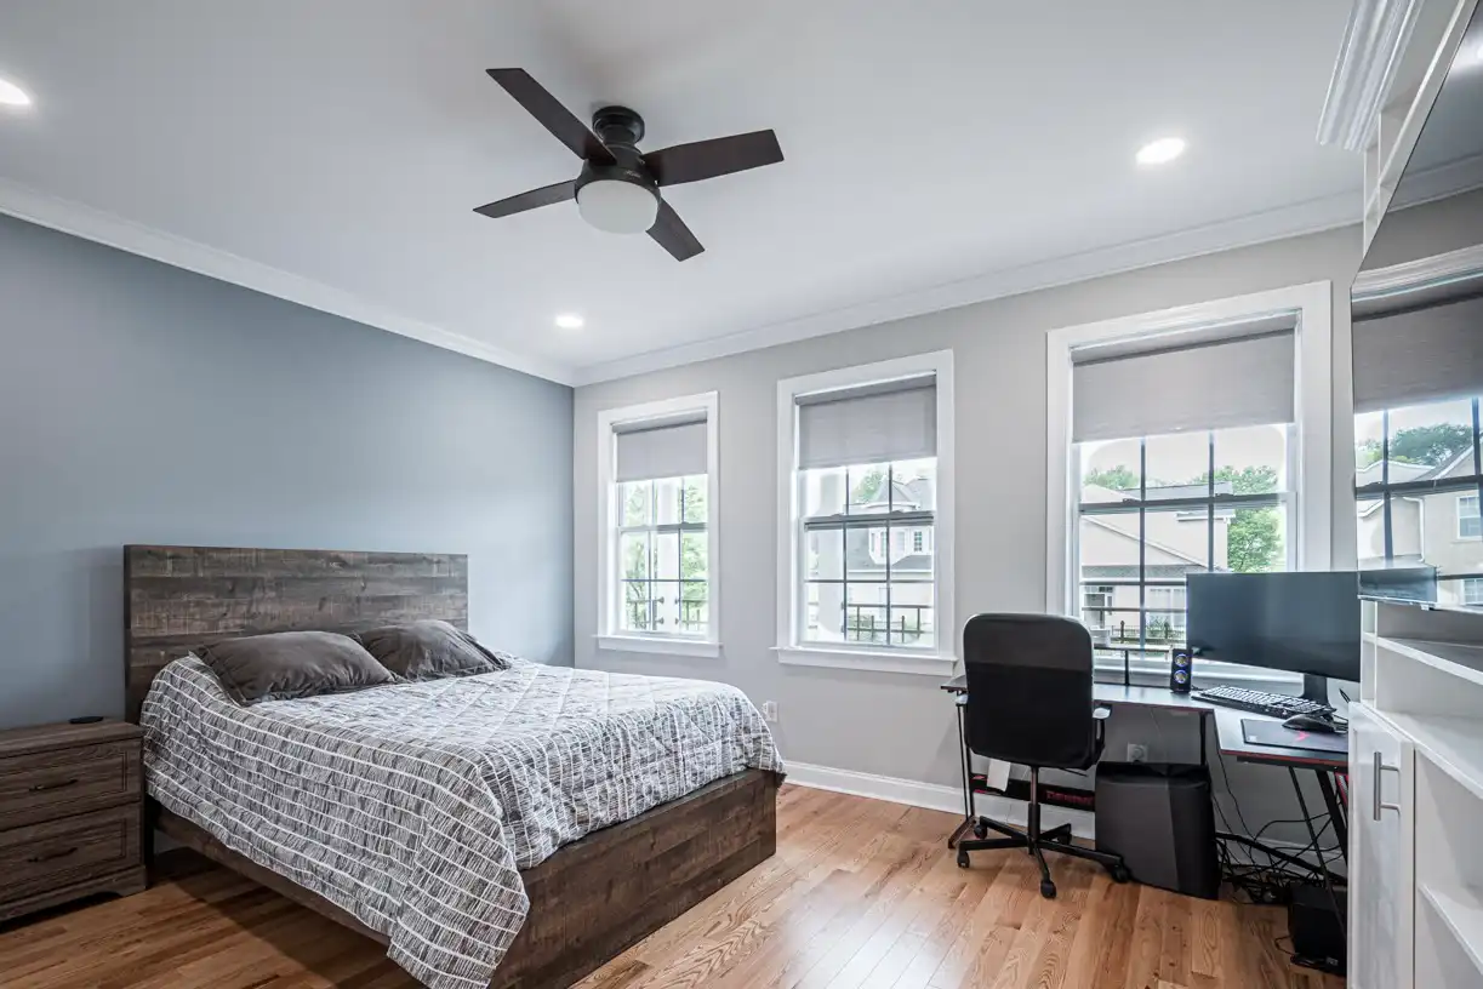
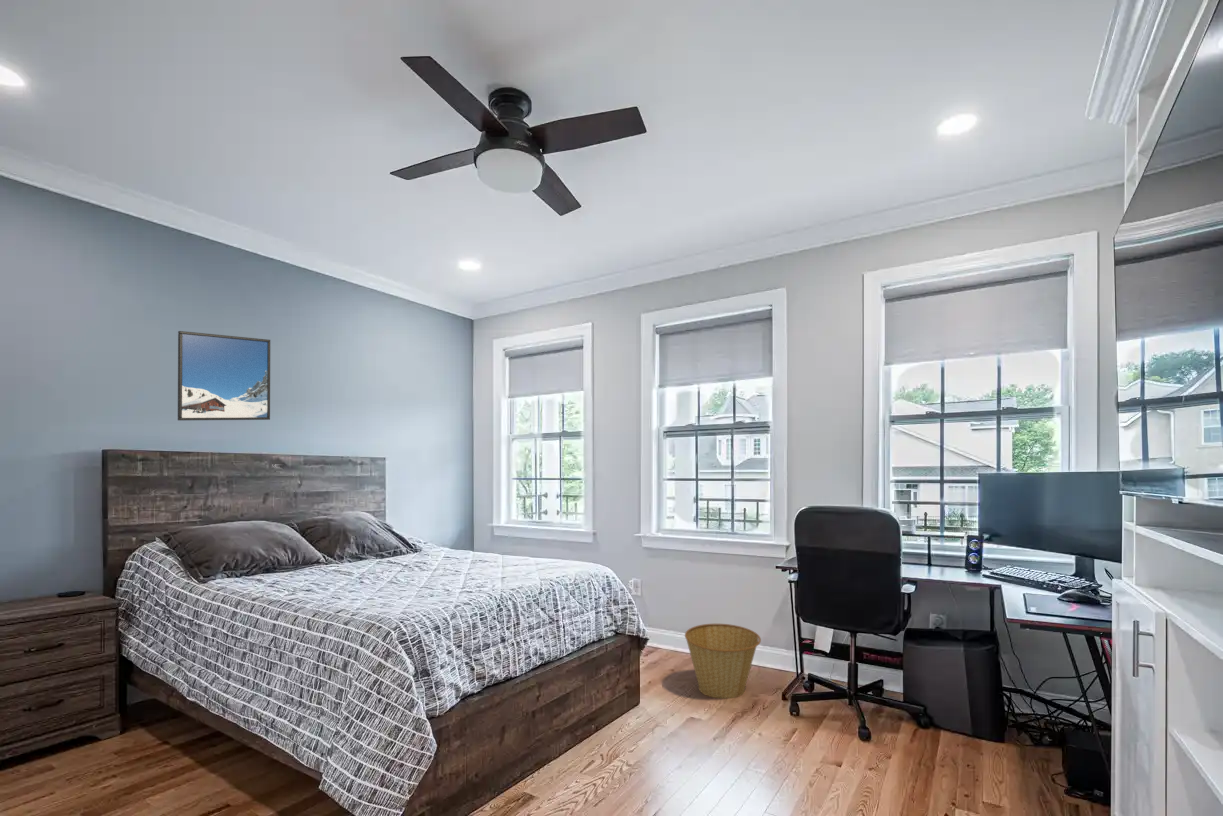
+ basket (722, 662)
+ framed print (226, 377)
